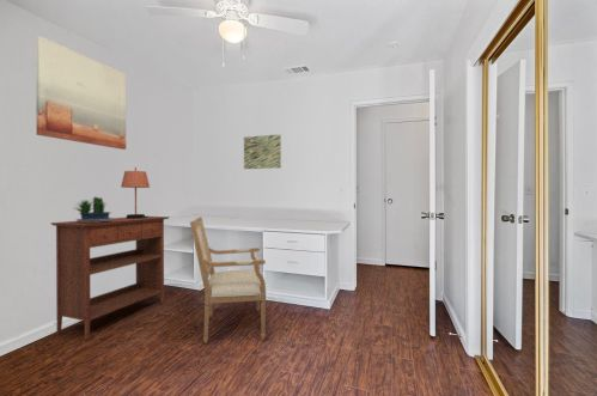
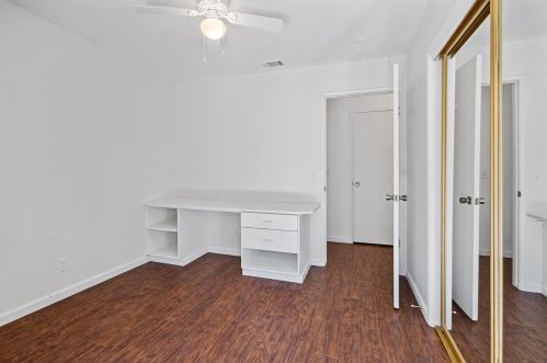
- potted plant (91, 208)
- console table (117, 267)
- wall art (86, 99)
- chair (230, 272)
- wall art (261, 152)
- table lamp (135, 191)
